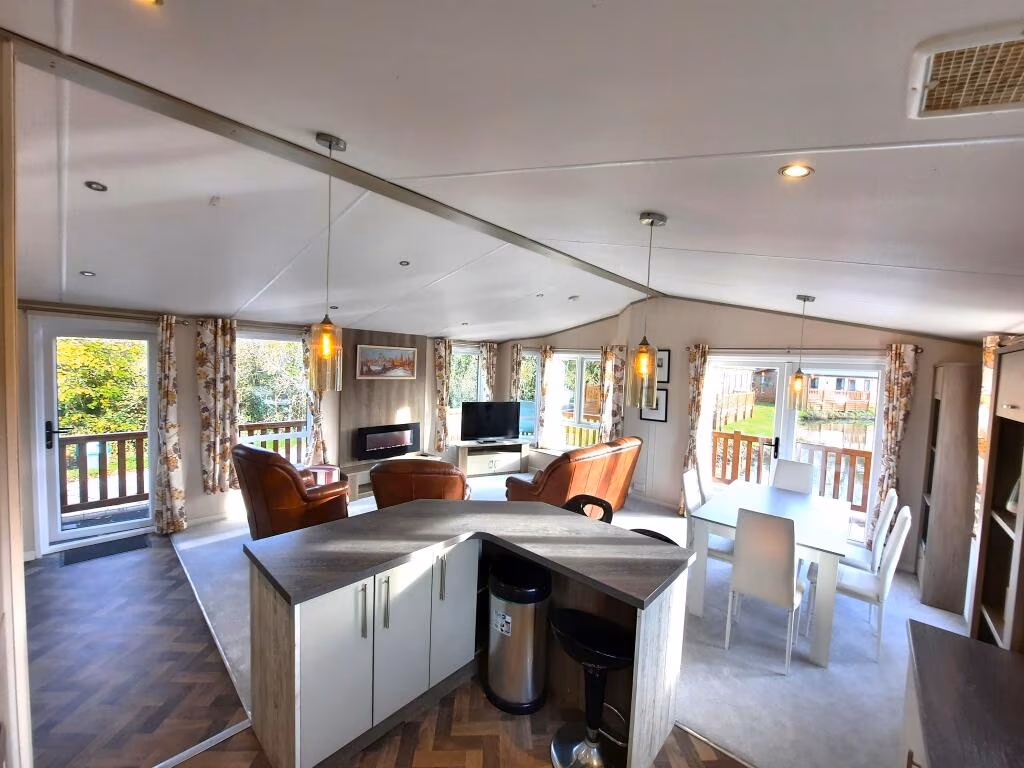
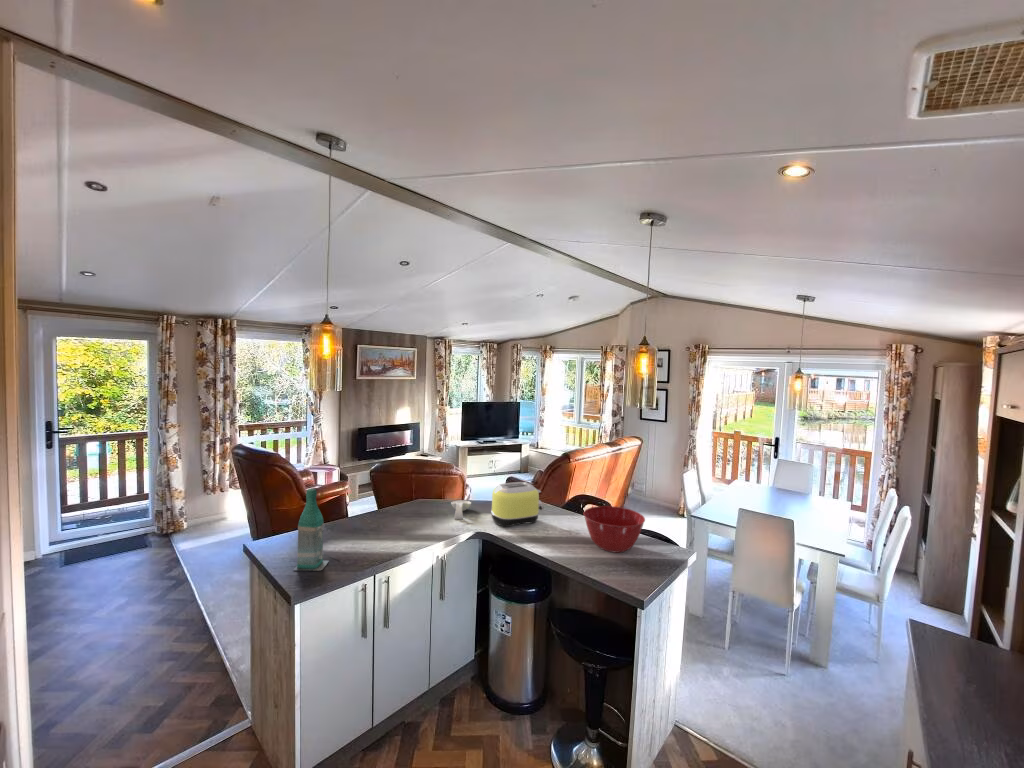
+ bottle (312, 527)
+ mixing bowl (613, 531)
+ spoon rest (460, 506)
+ toaster (517, 503)
